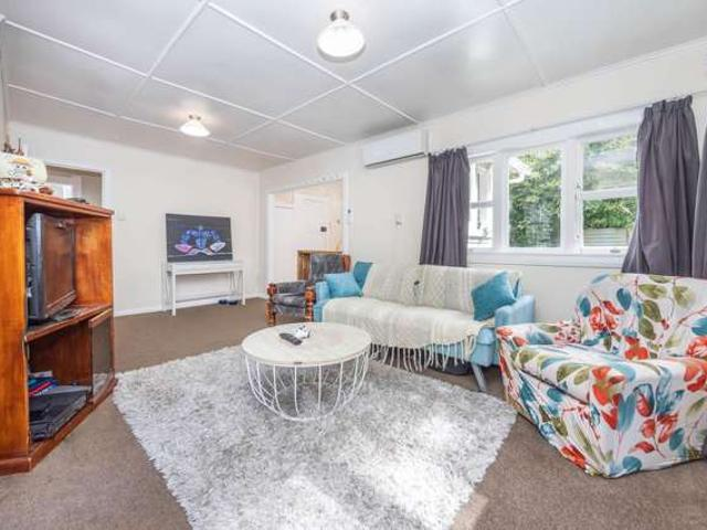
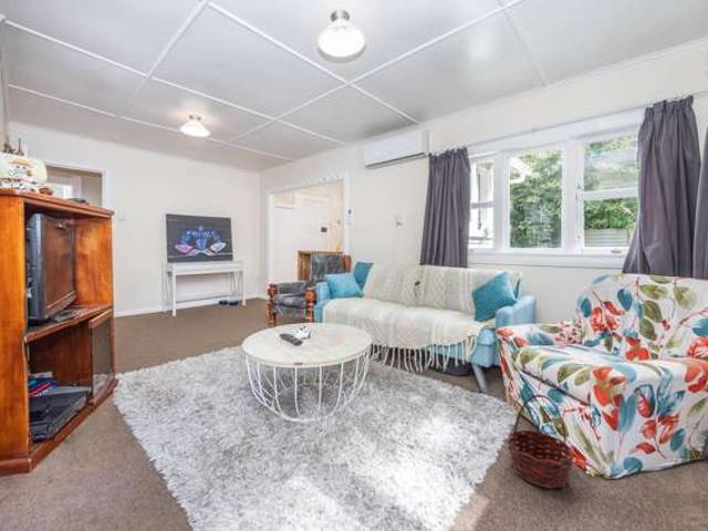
+ basket (539, 434)
